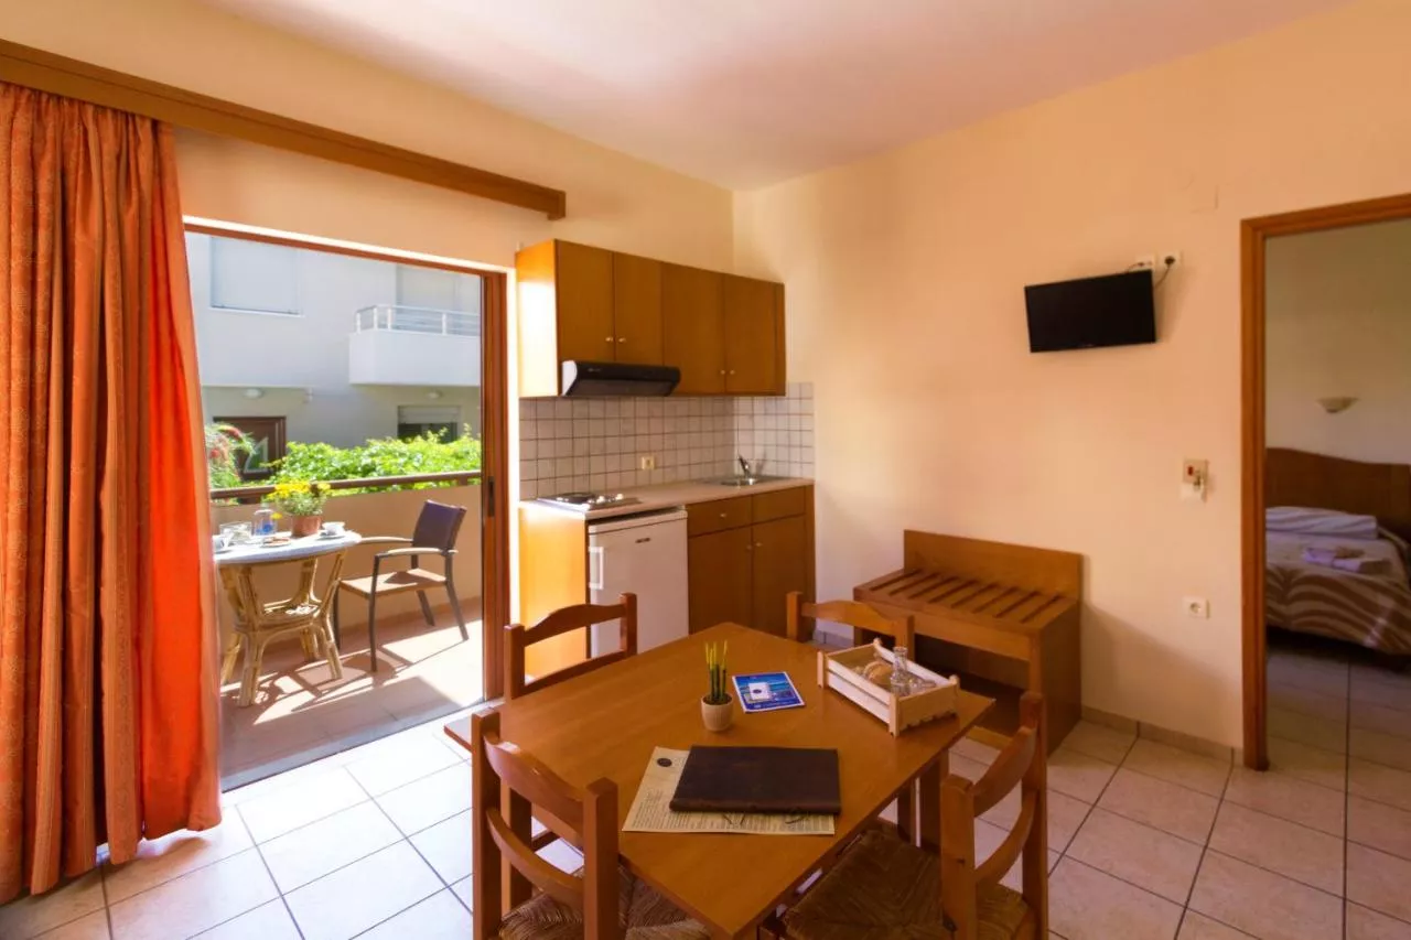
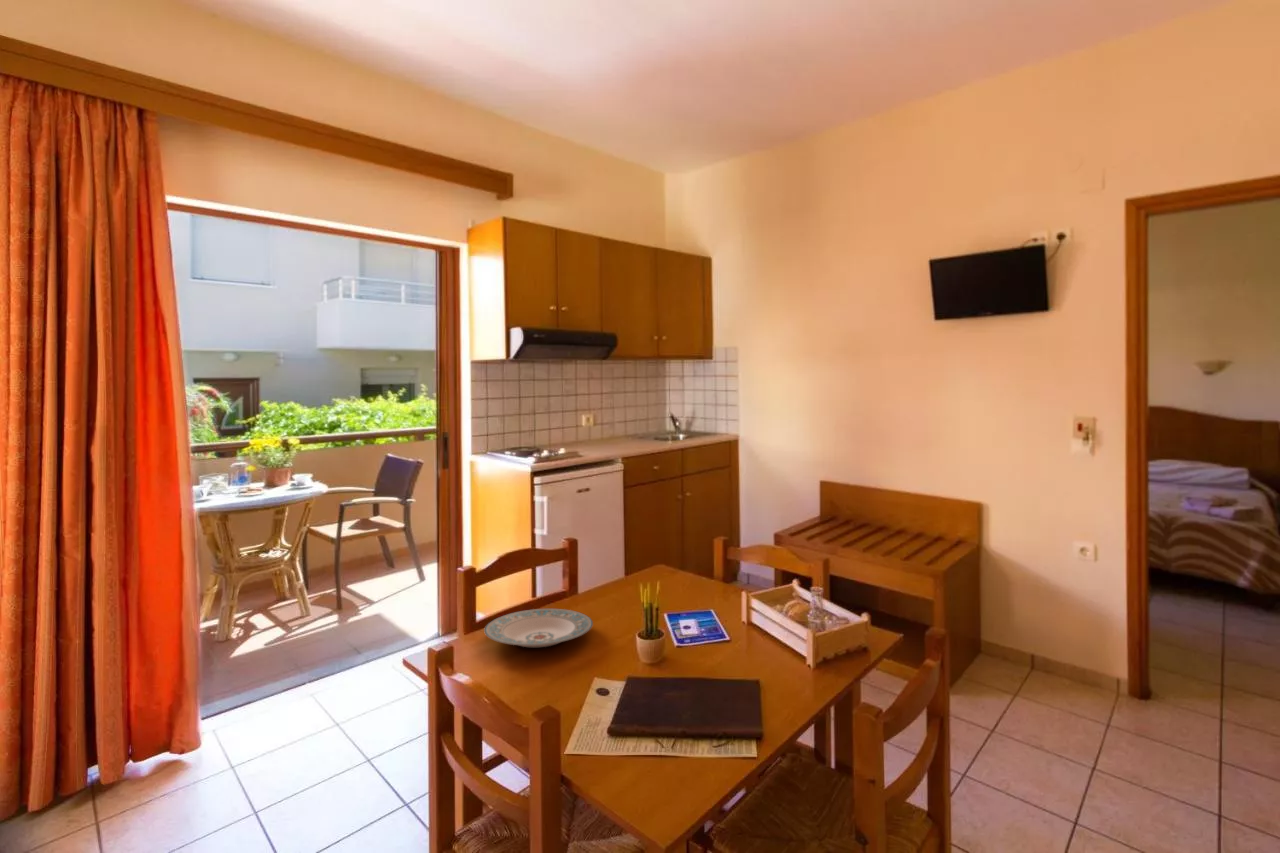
+ plate (539, 631)
